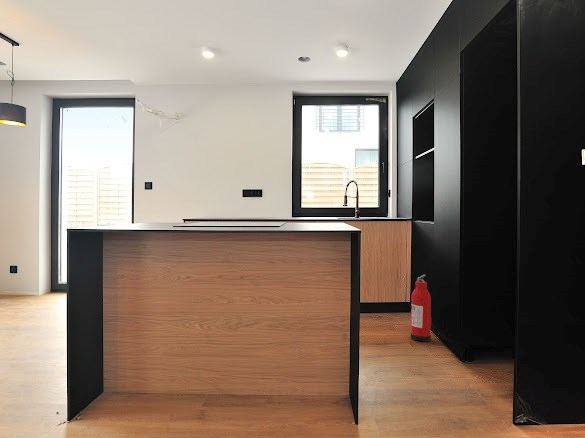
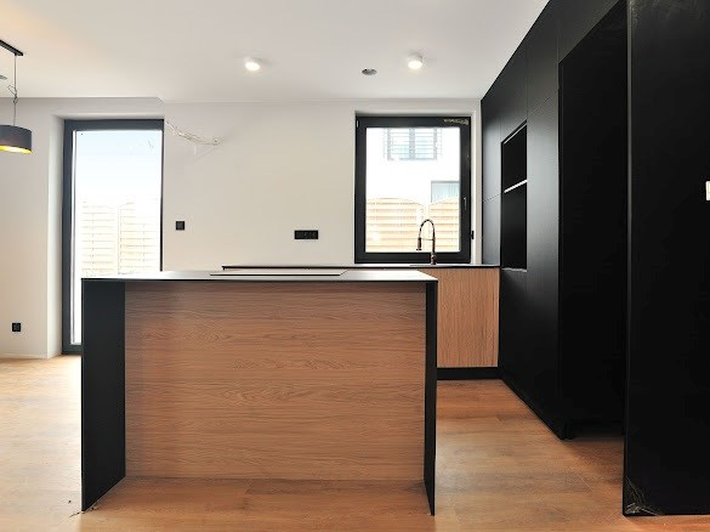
- fire extinguisher (420, 305)
